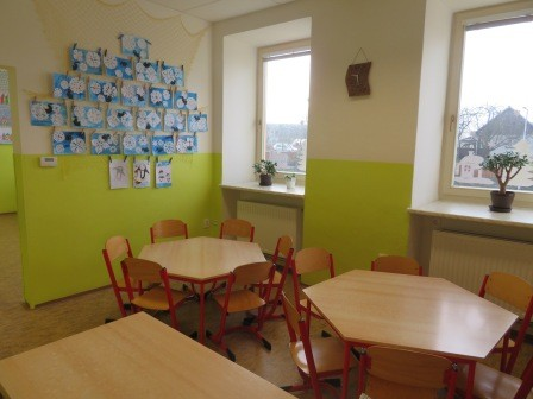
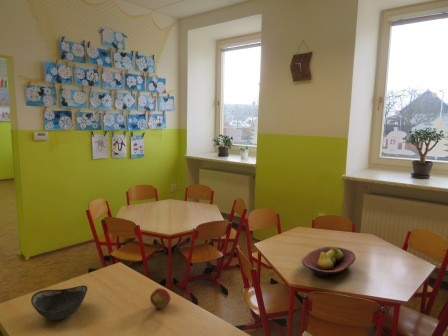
+ fruit bowl (329, 258)
+ bowl (60, 303)
+ apple (160, 298)
